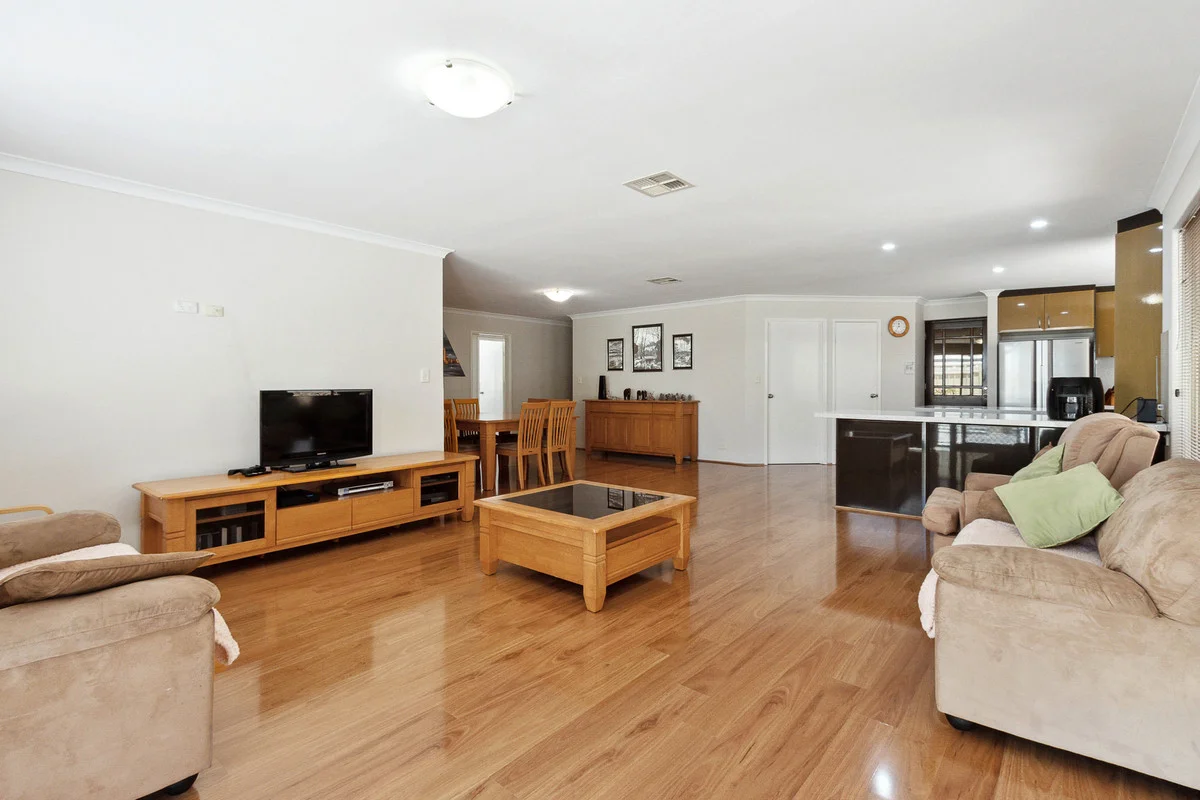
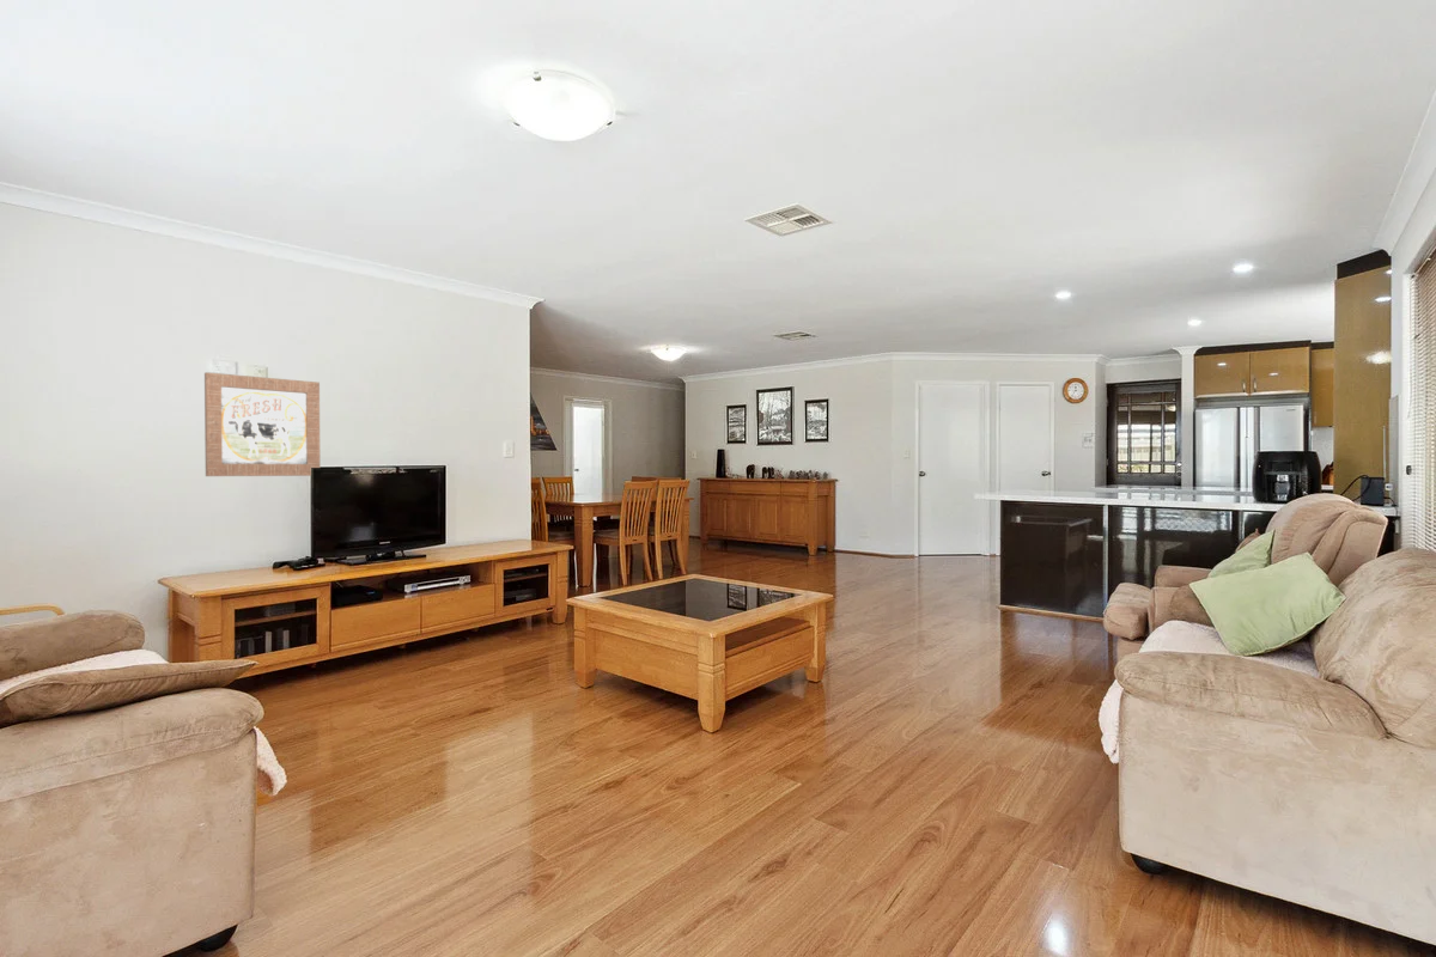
+ wall art (264, 426)
